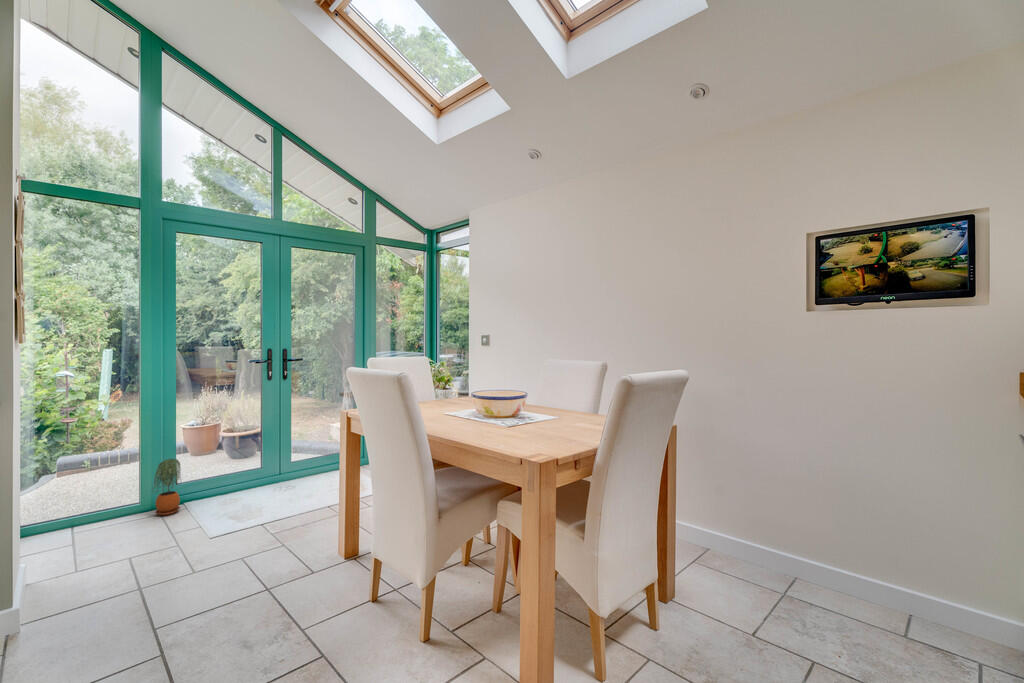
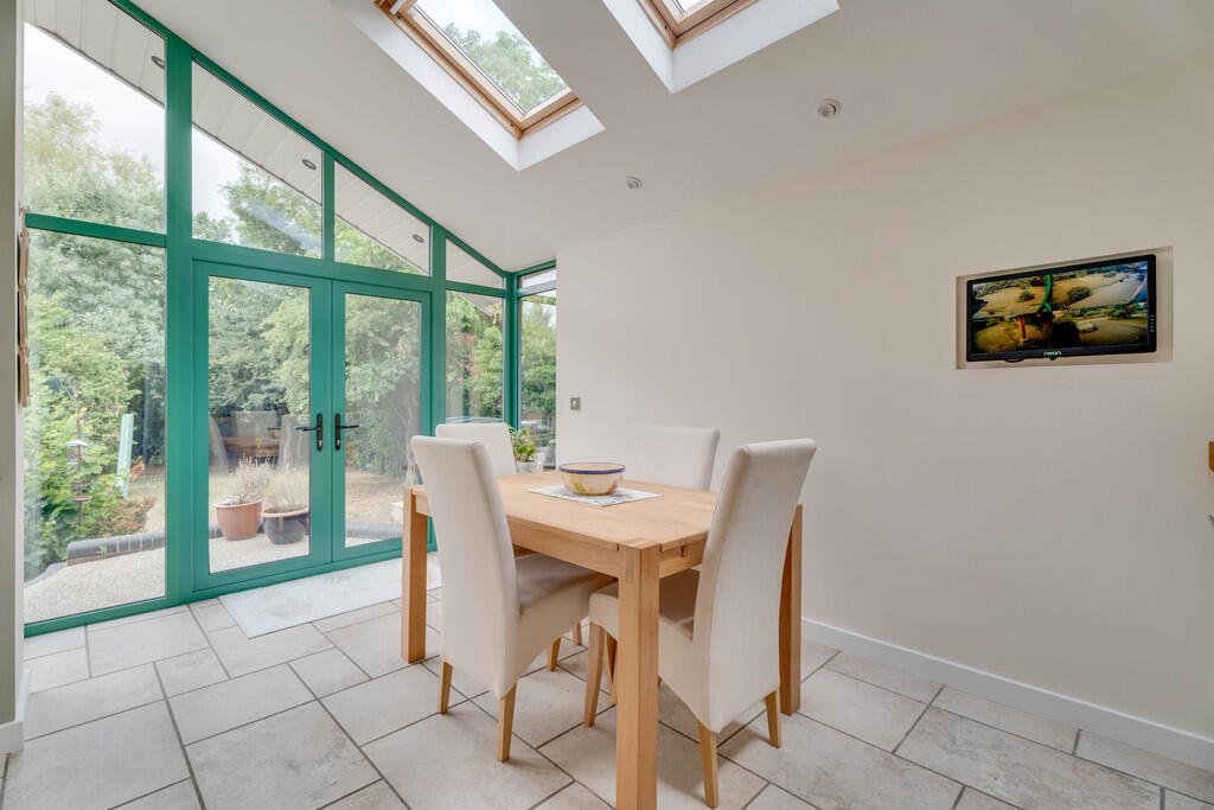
- potted plant (166, 486)
